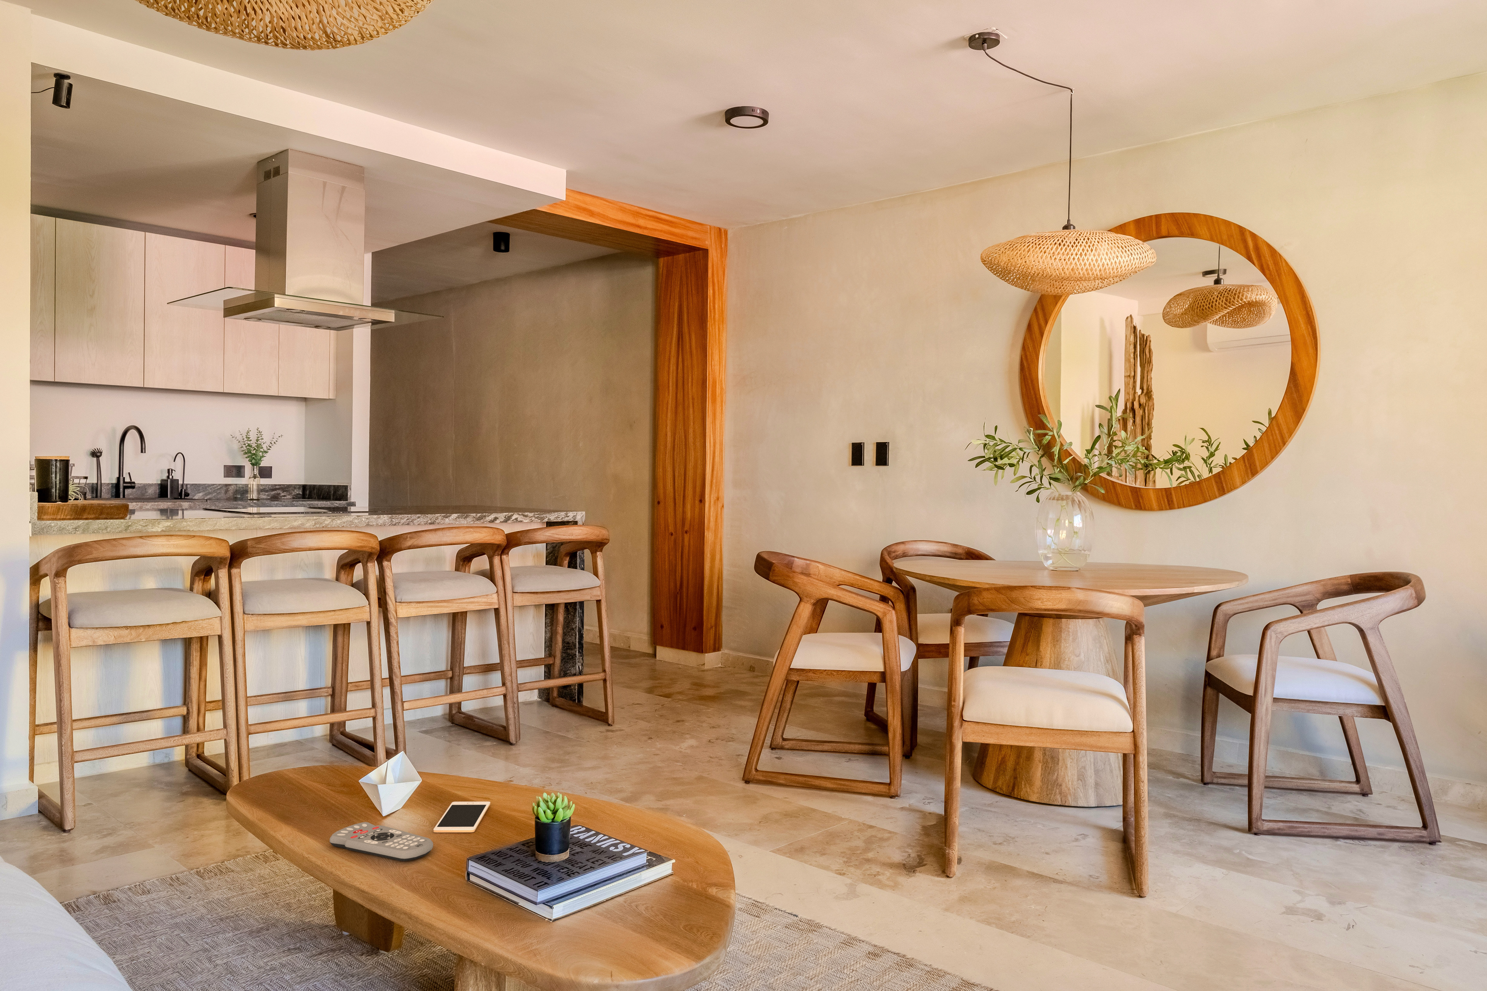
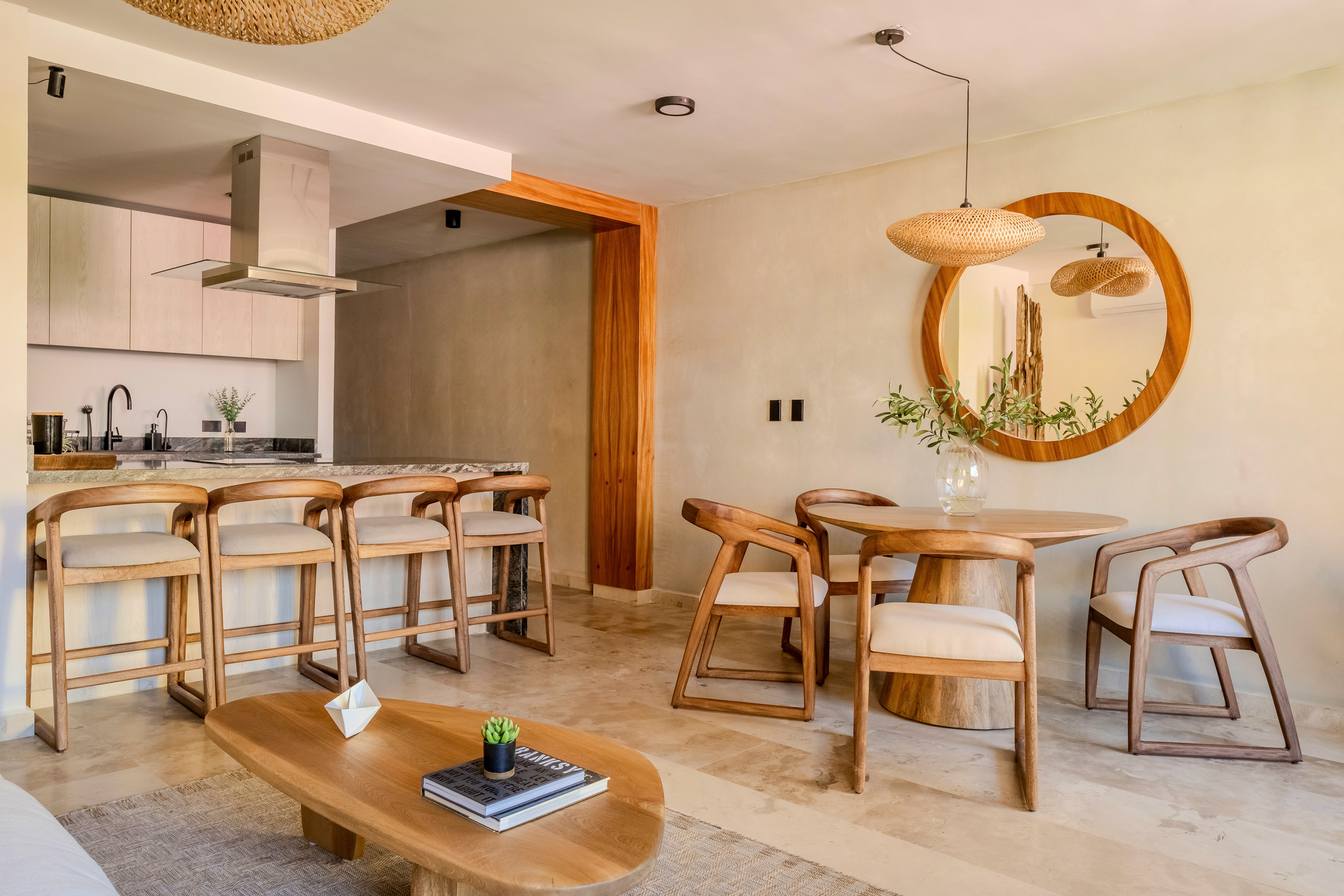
- remote control (383, 843)
- cell phone (462, 816)
